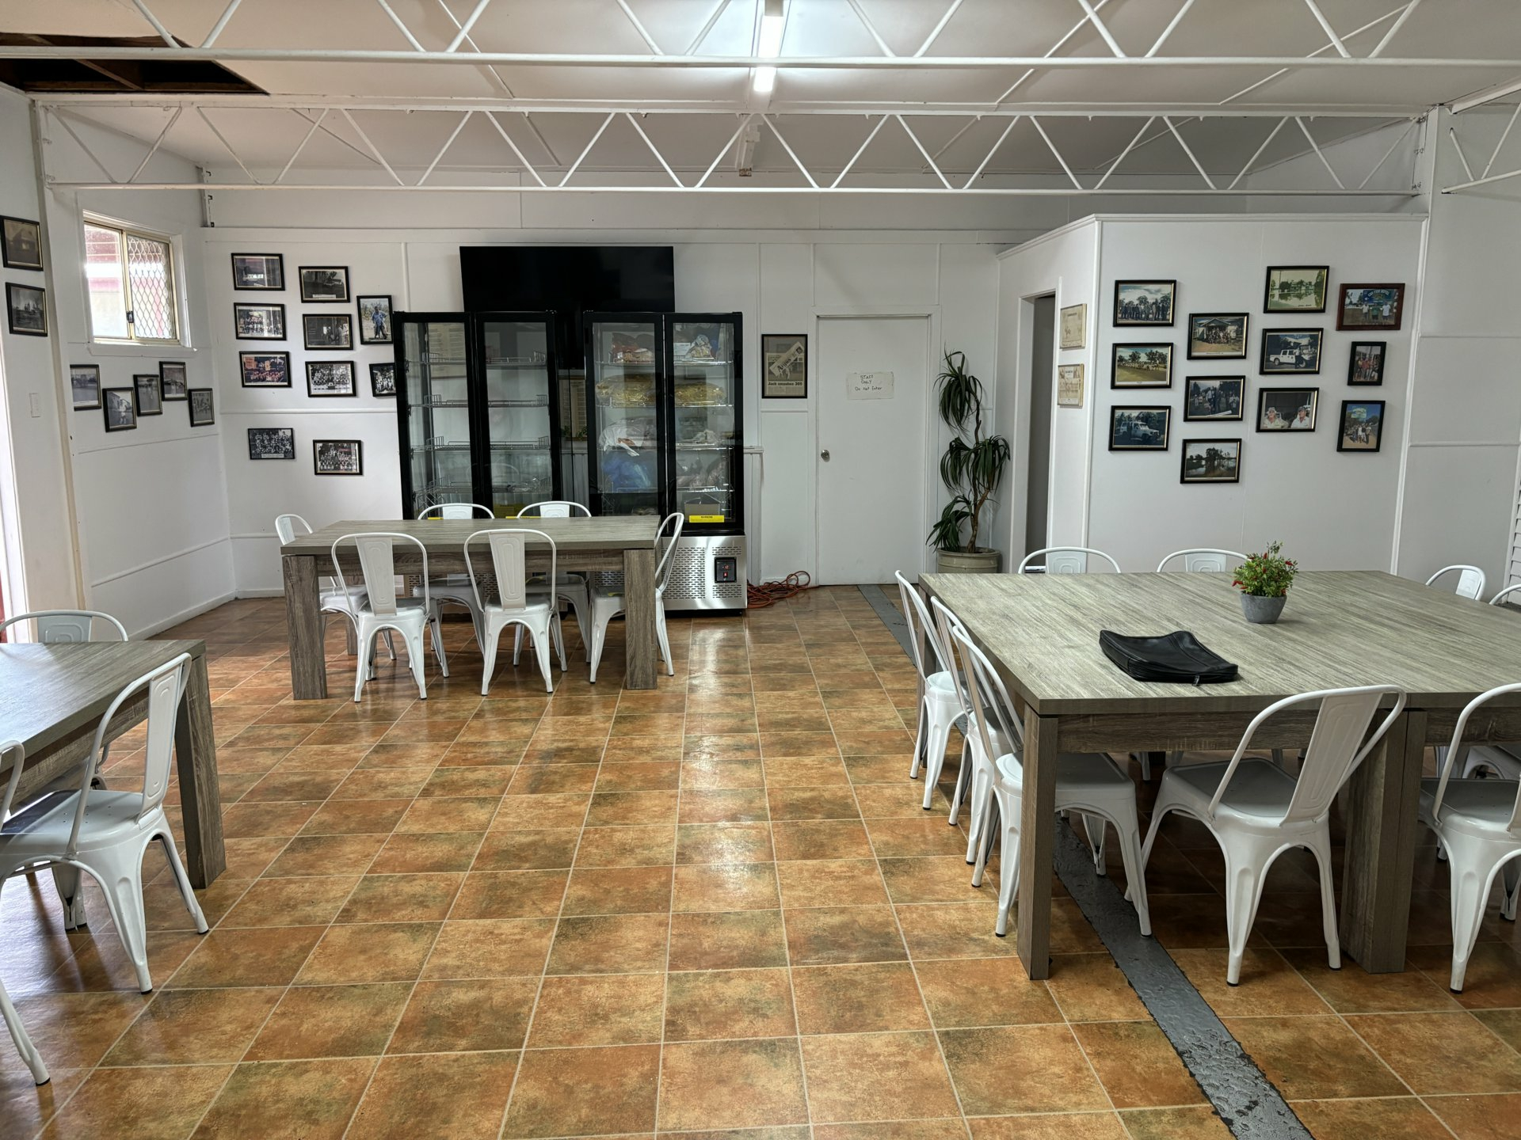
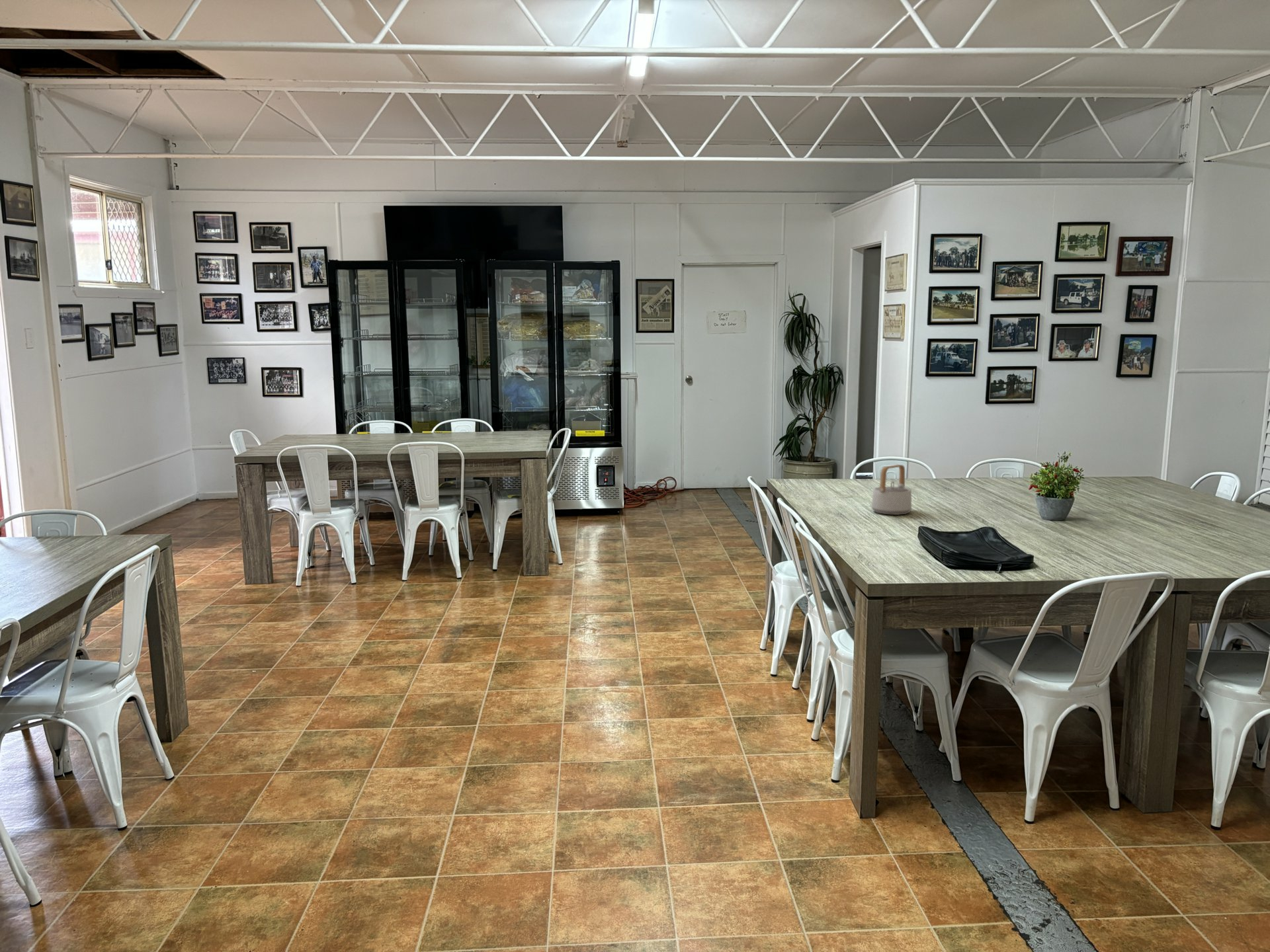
+ teapot (894, 488)
